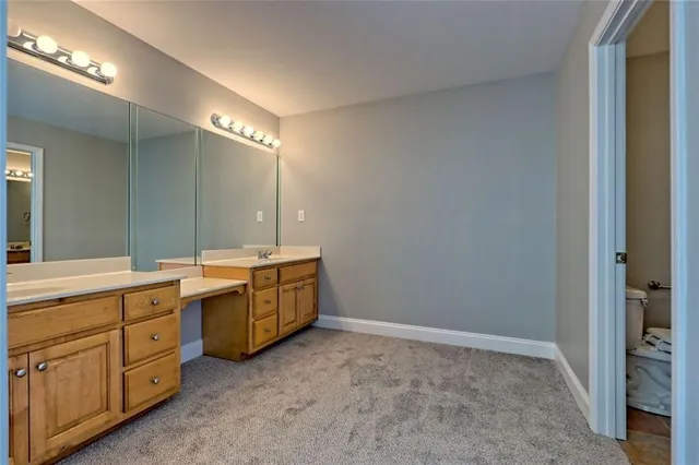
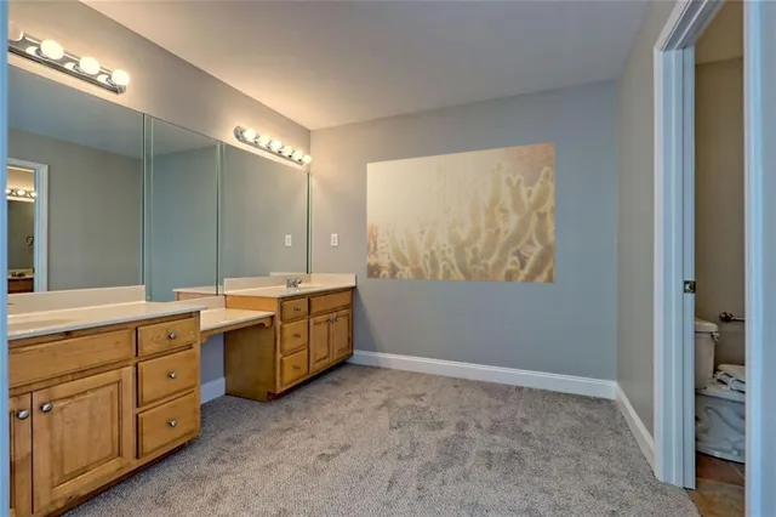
+ wall art (451, 217)
